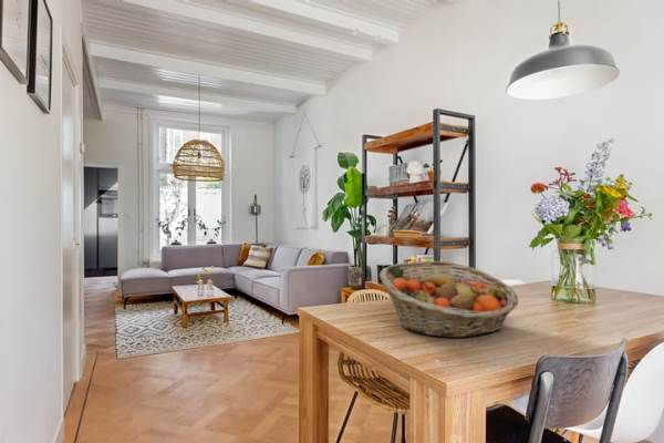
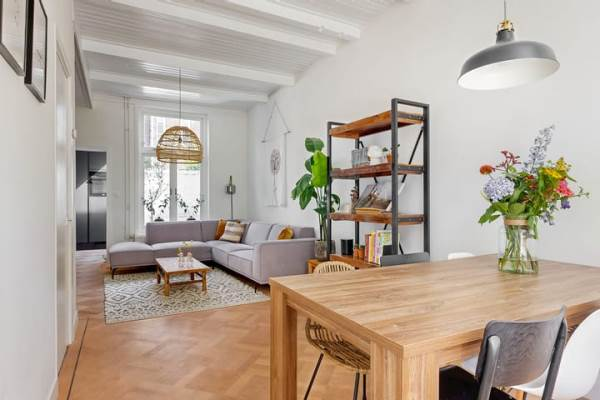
- fruit basket (447, 295)
